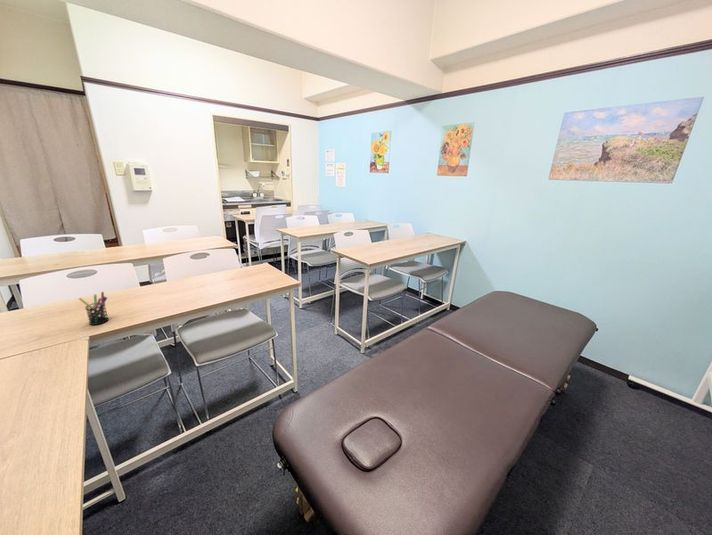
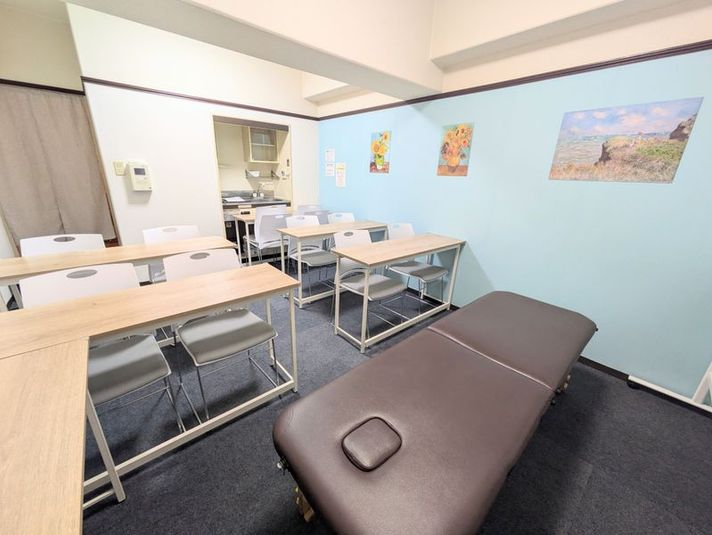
- pen holder (97, 306)
